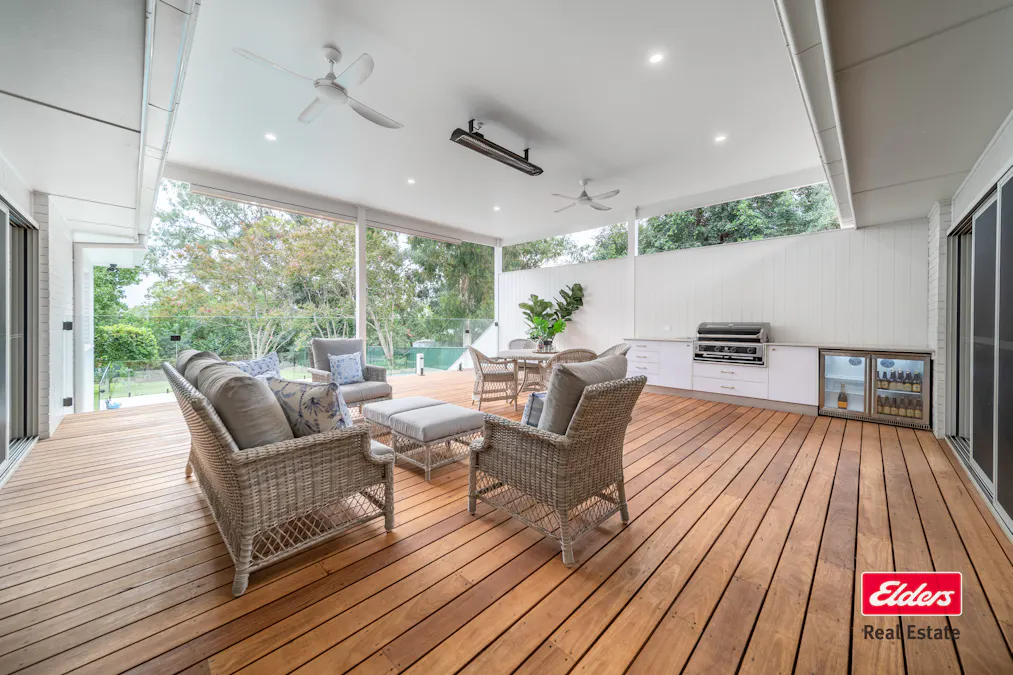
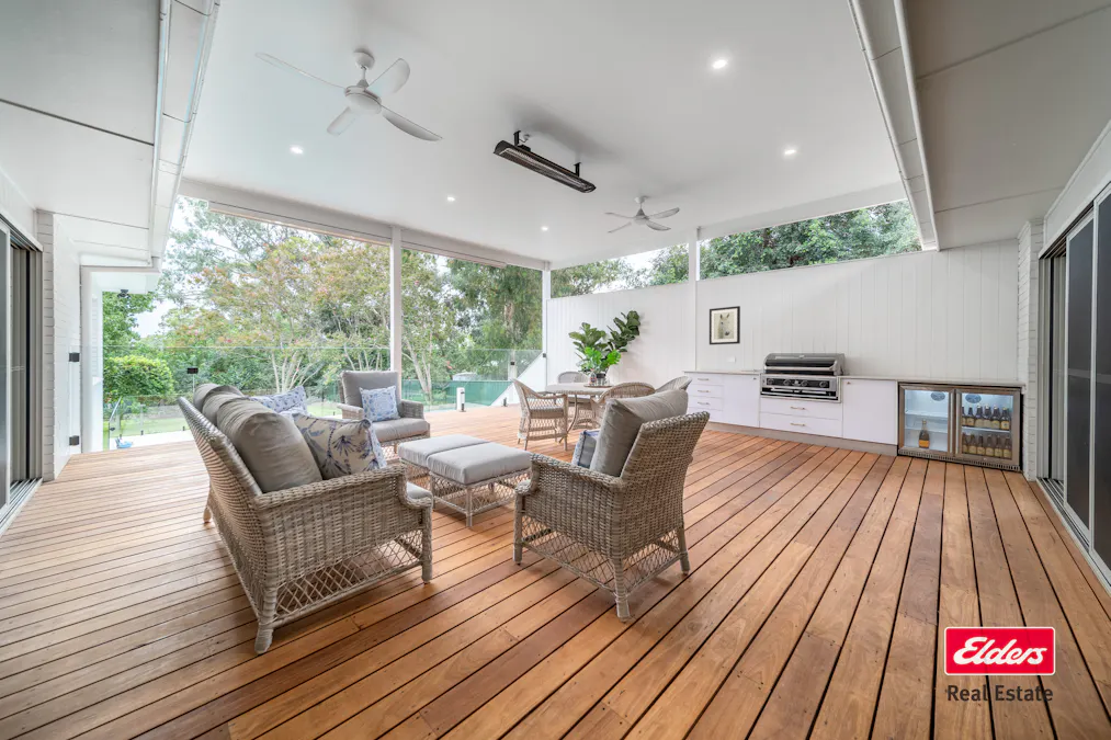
+ wall art (724, 326)
